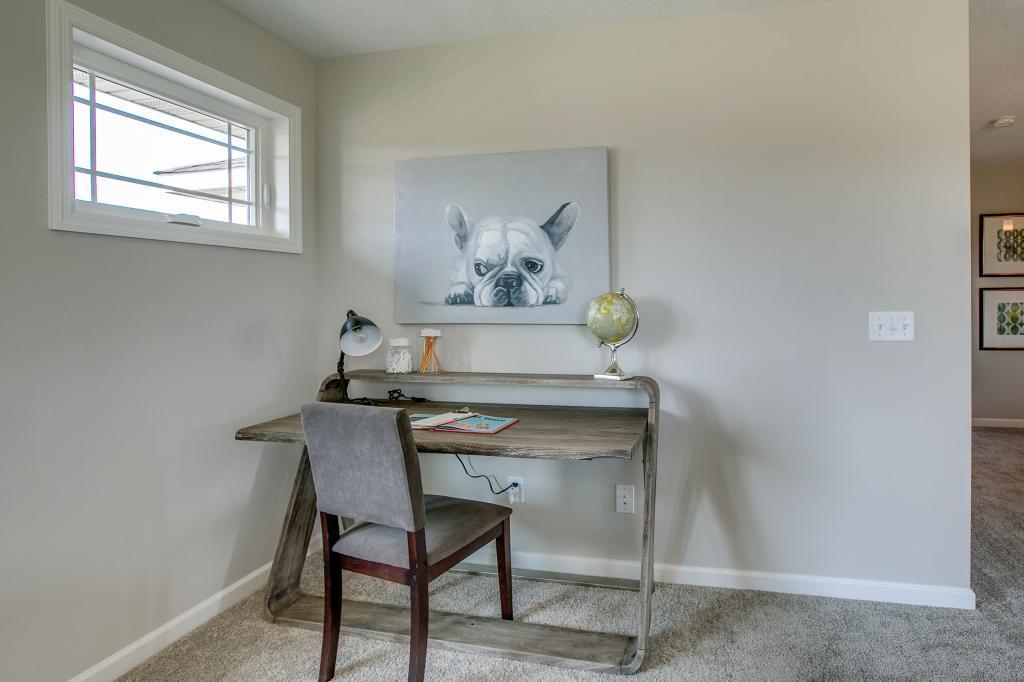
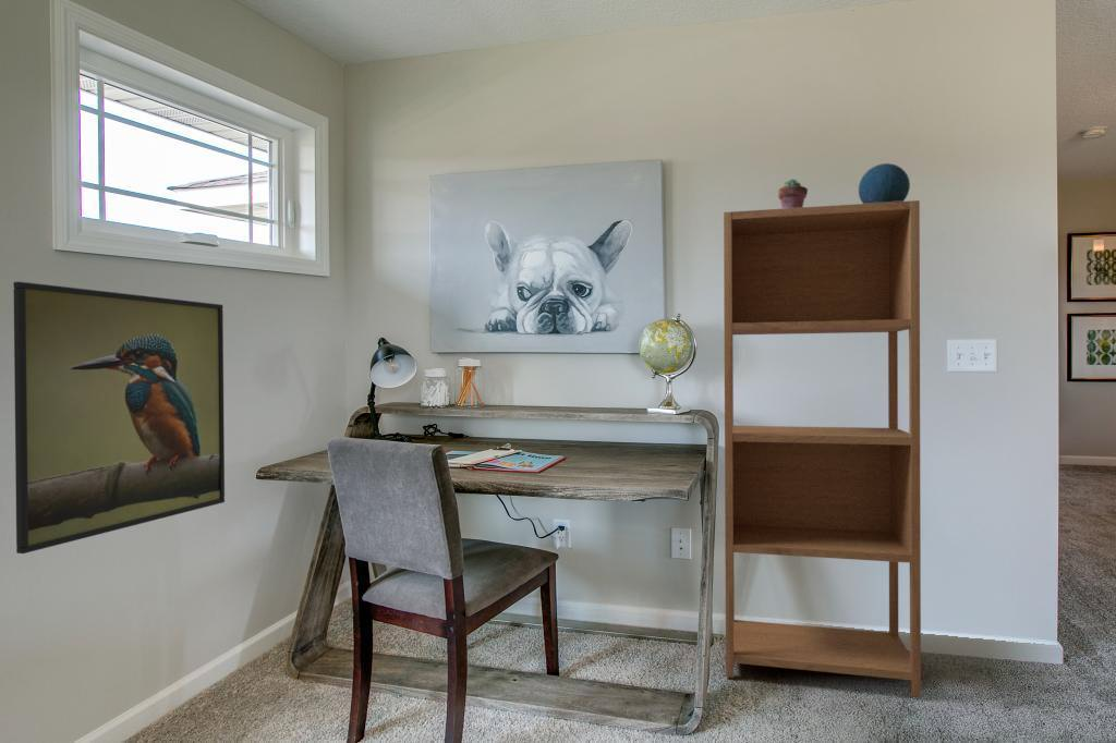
+ bookcase (813, 441)
+ decorative orb (883, 186)
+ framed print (135, 409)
+ potted succulent (792, 196)
